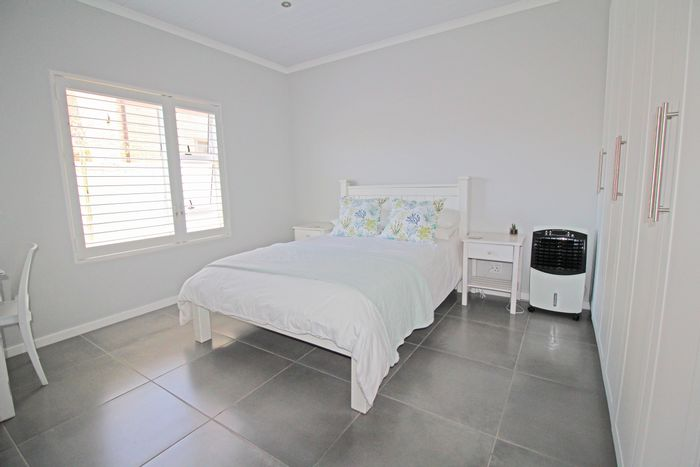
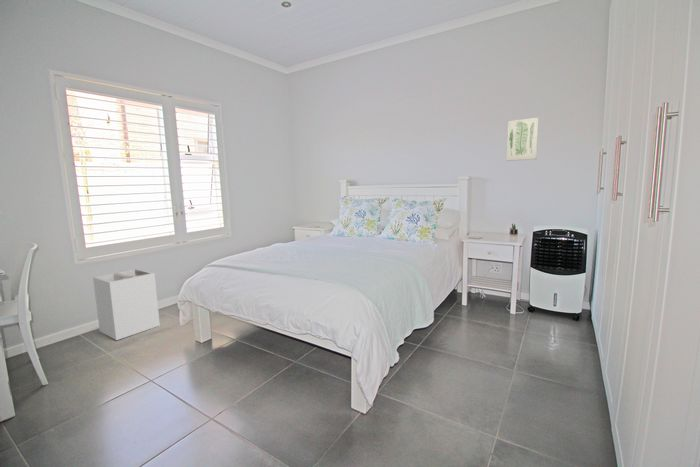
+ laundry hamper (127, 302)
+ wall art (522, 140)
